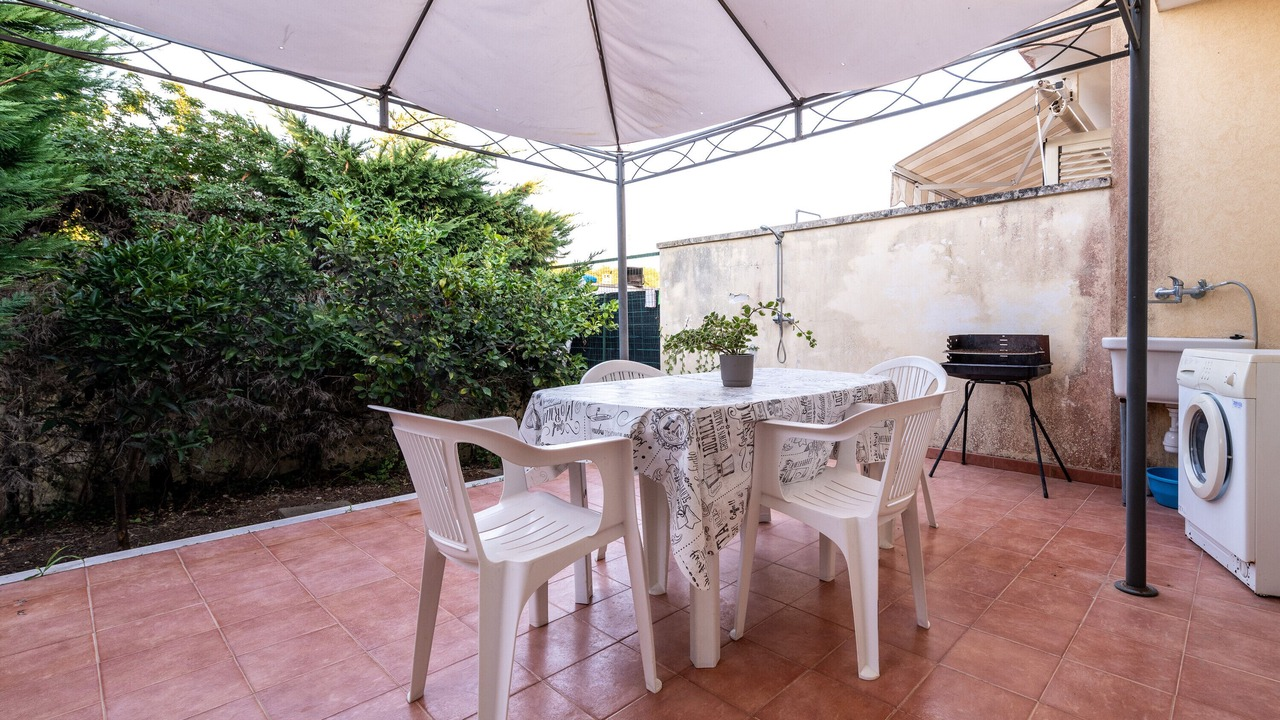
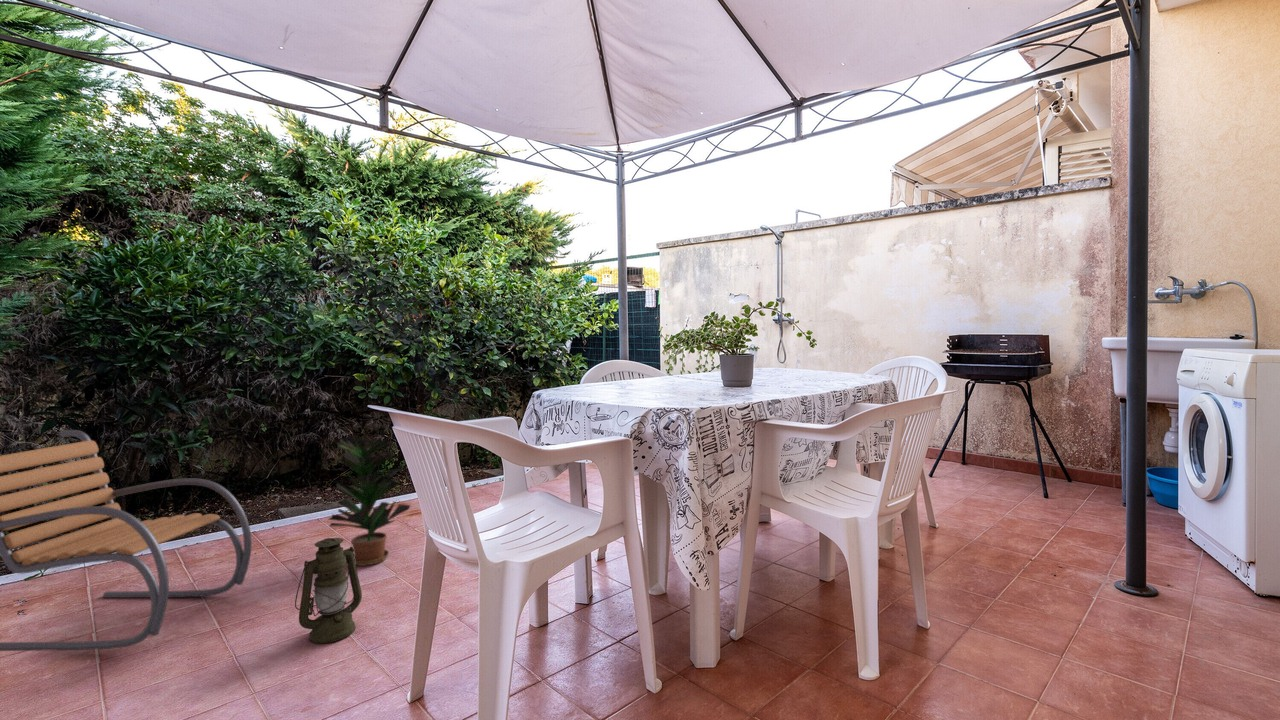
+ lantern (329, 584)
+ potted plant (363, 497)
+ lounge chair (110, 529)
